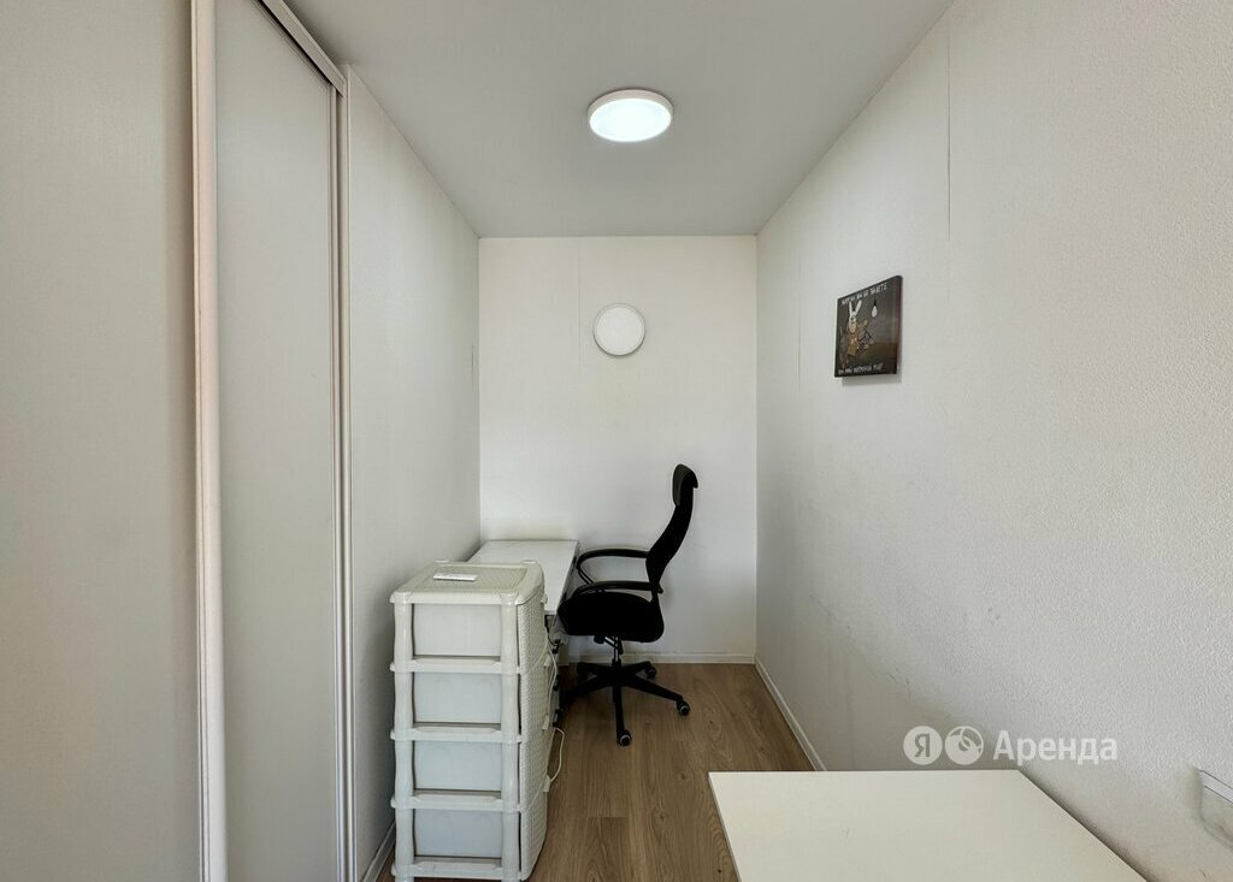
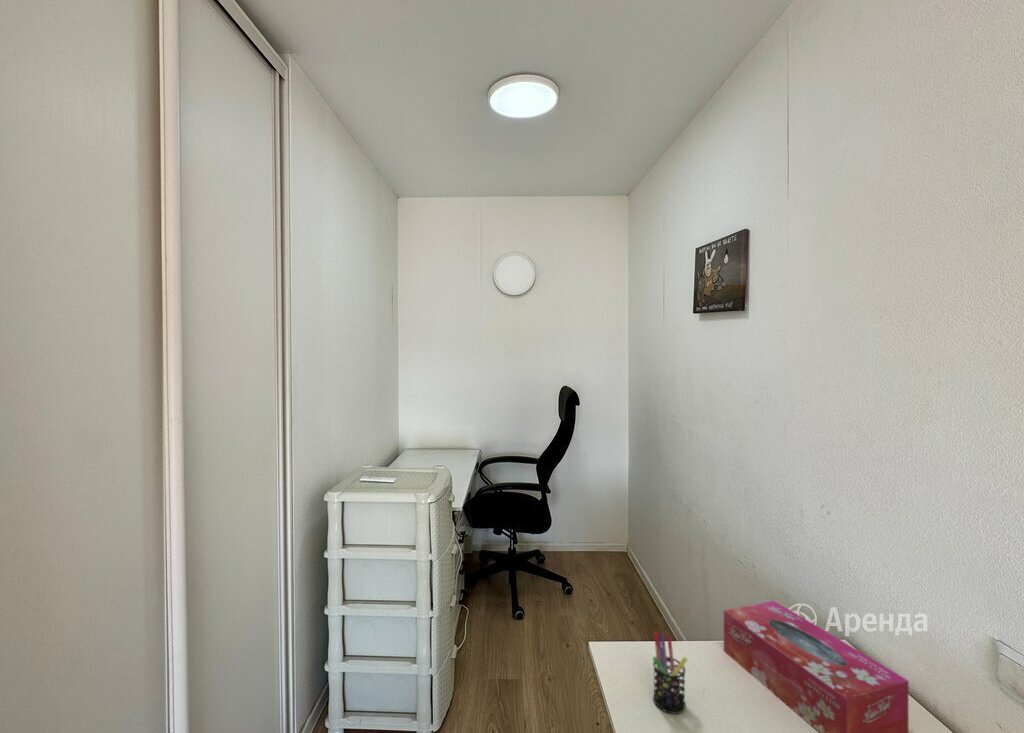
+ pen holder (665, 671)
+ tissue box (804, 664)
